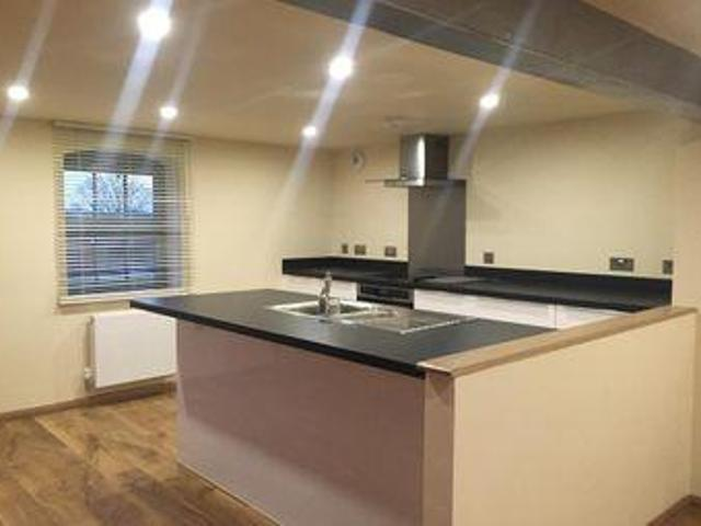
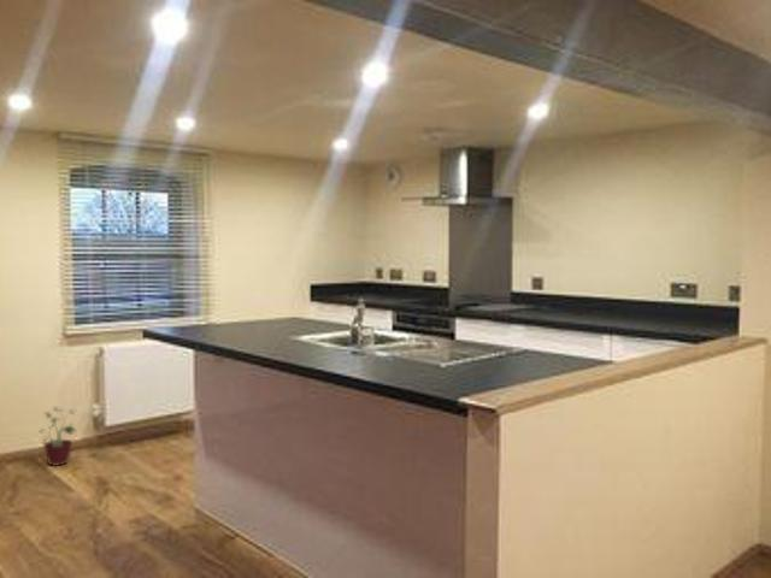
+ potted plant (57, 434)
